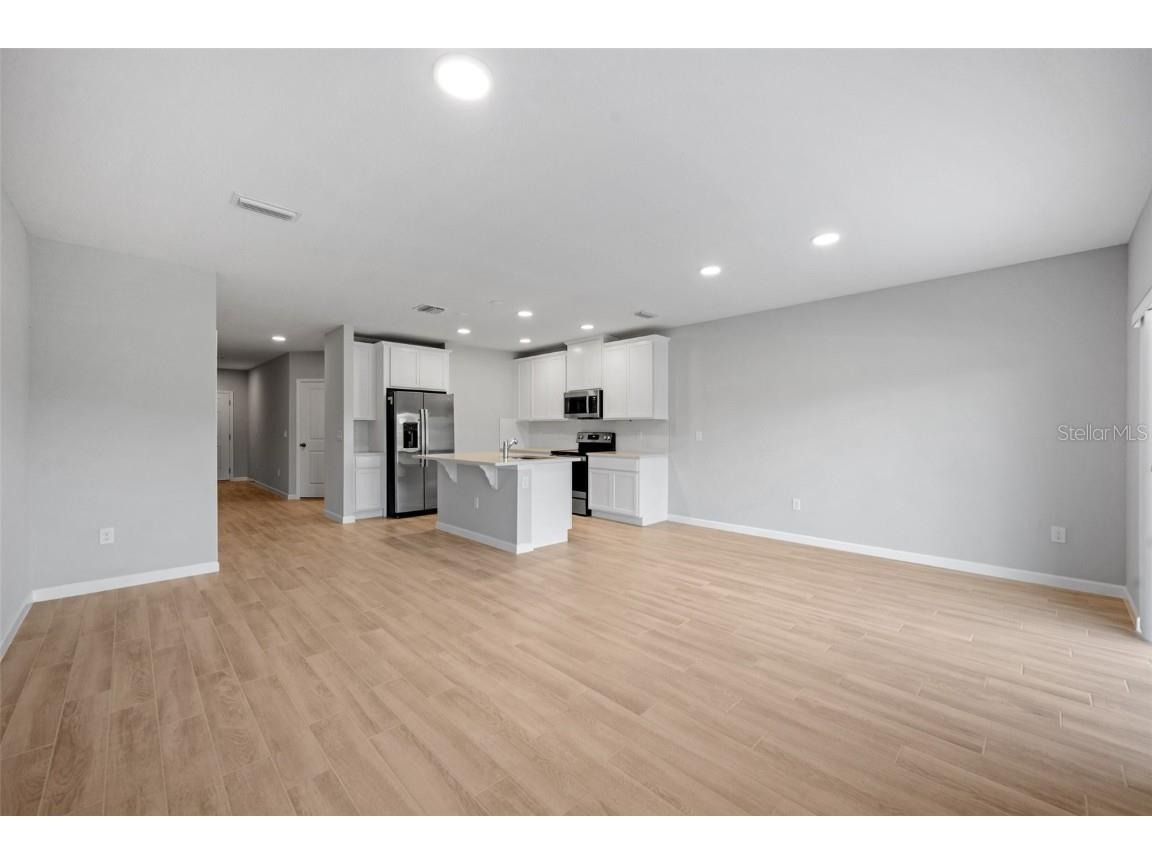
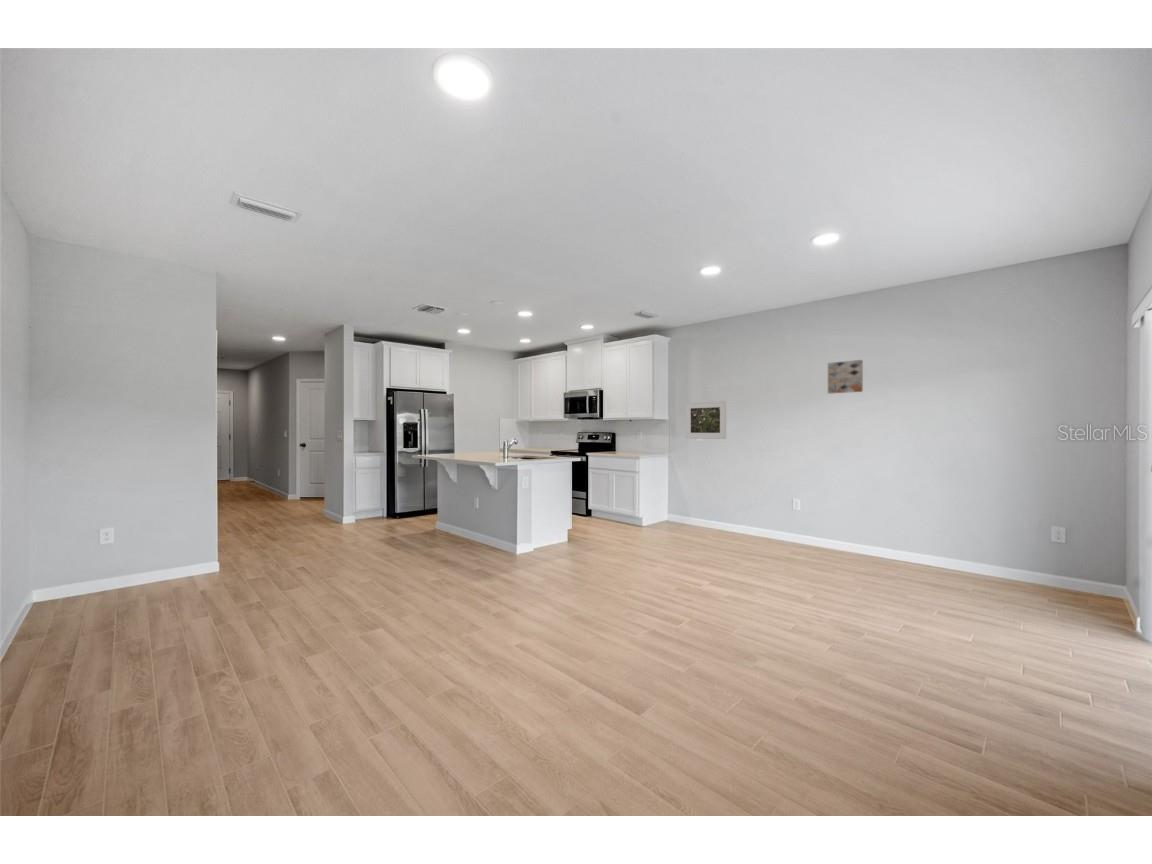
+ wall art (844, 377)
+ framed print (705, 420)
